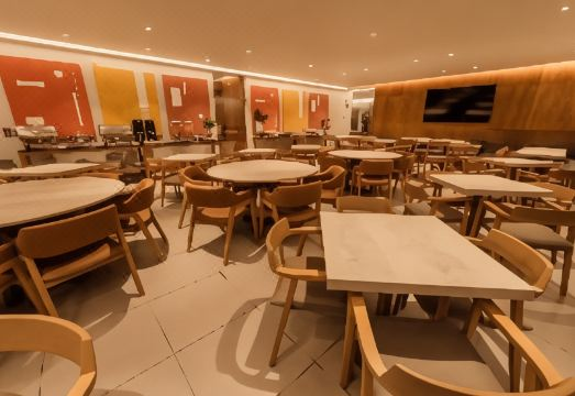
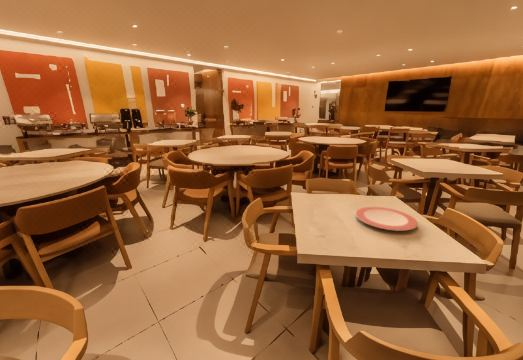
+ plate (384, 218)
